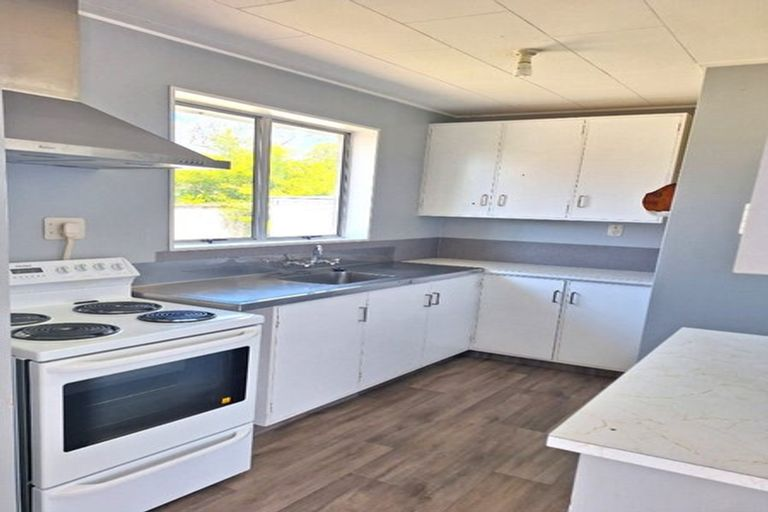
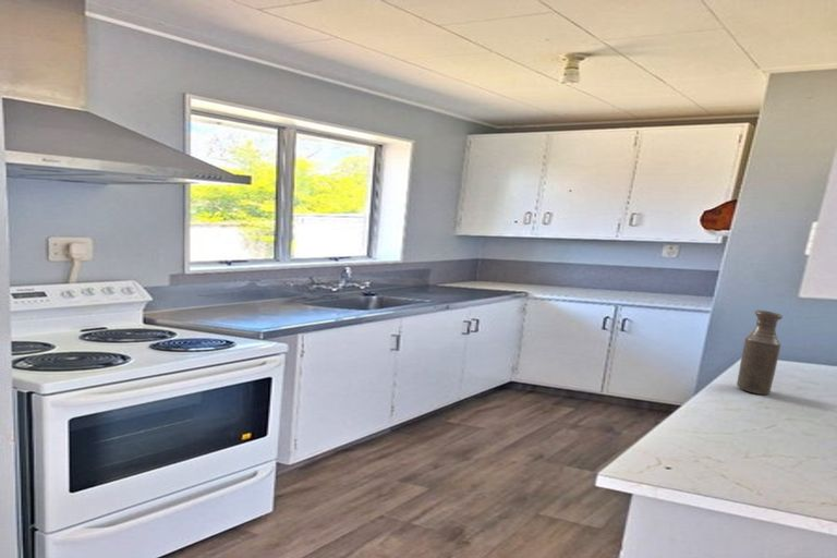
+ bottle (761, 351)
